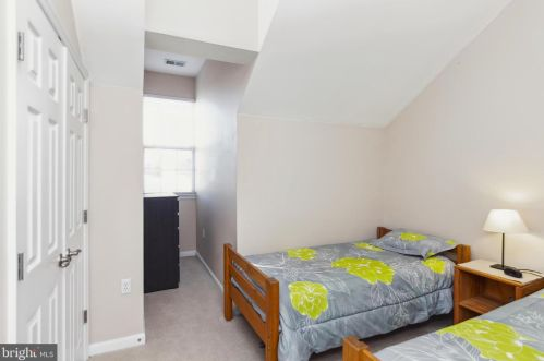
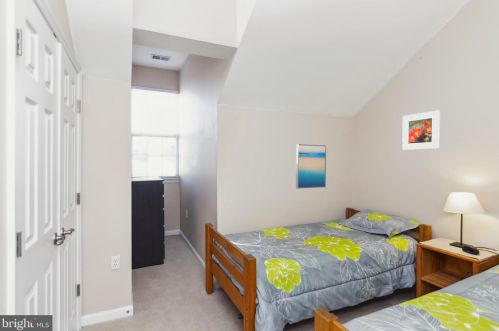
+ wall art (311, 166)
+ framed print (420, 131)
